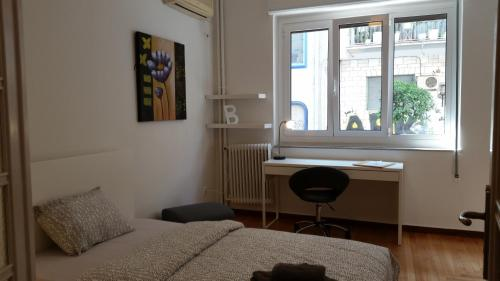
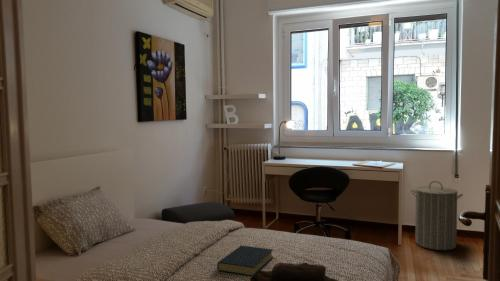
+ hardback book (246, 259)
+ laundry hamper (435, 212)
